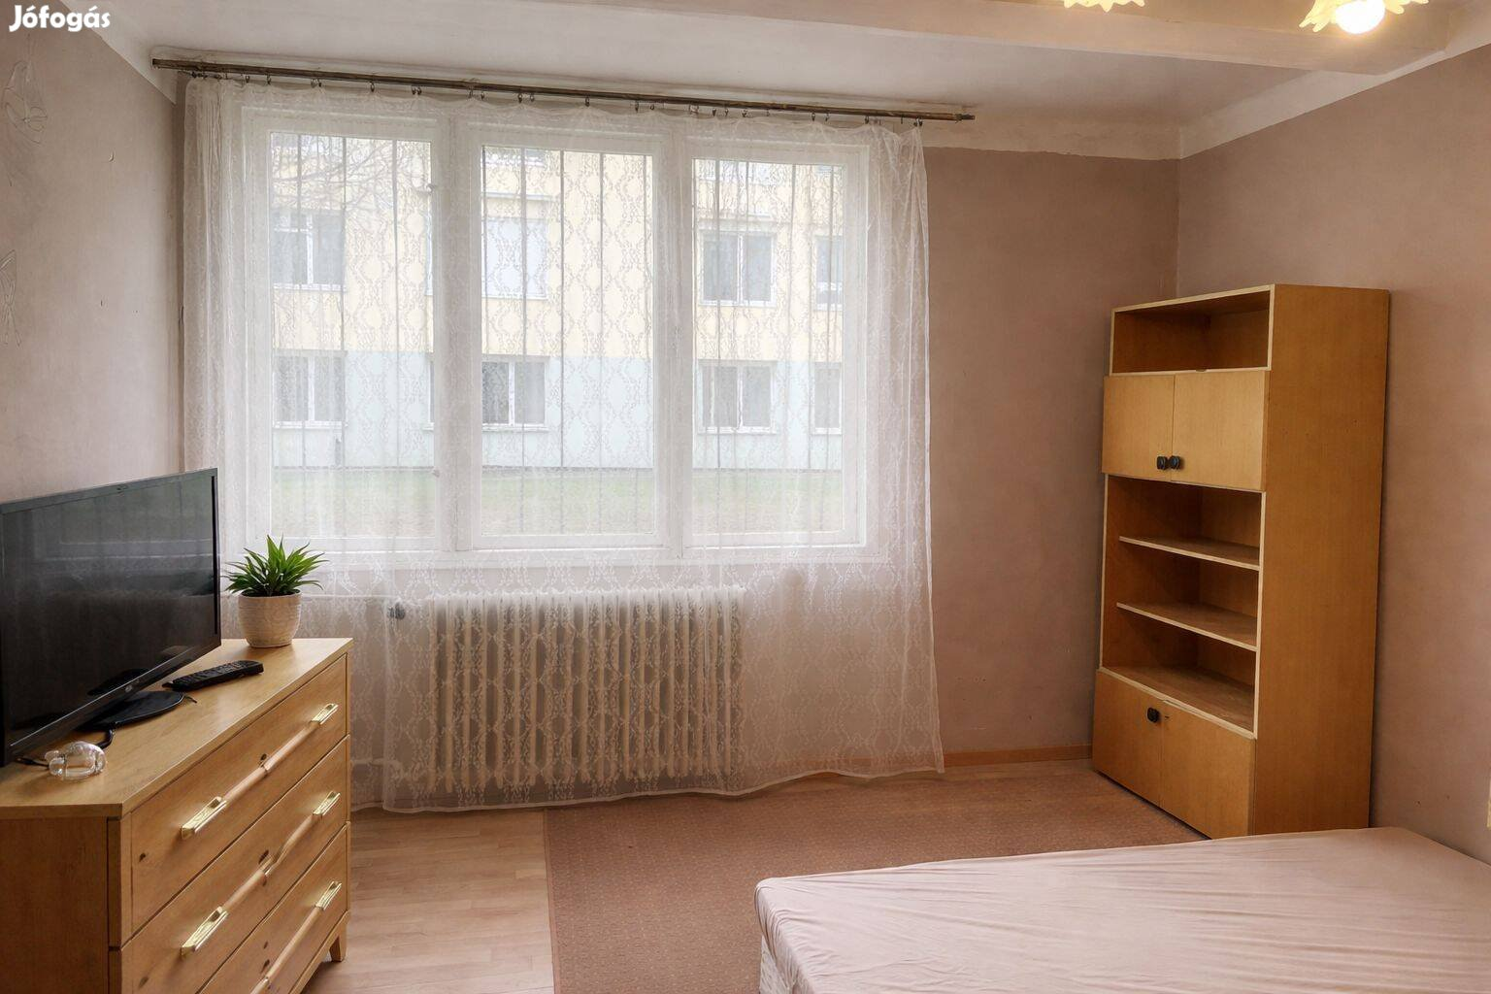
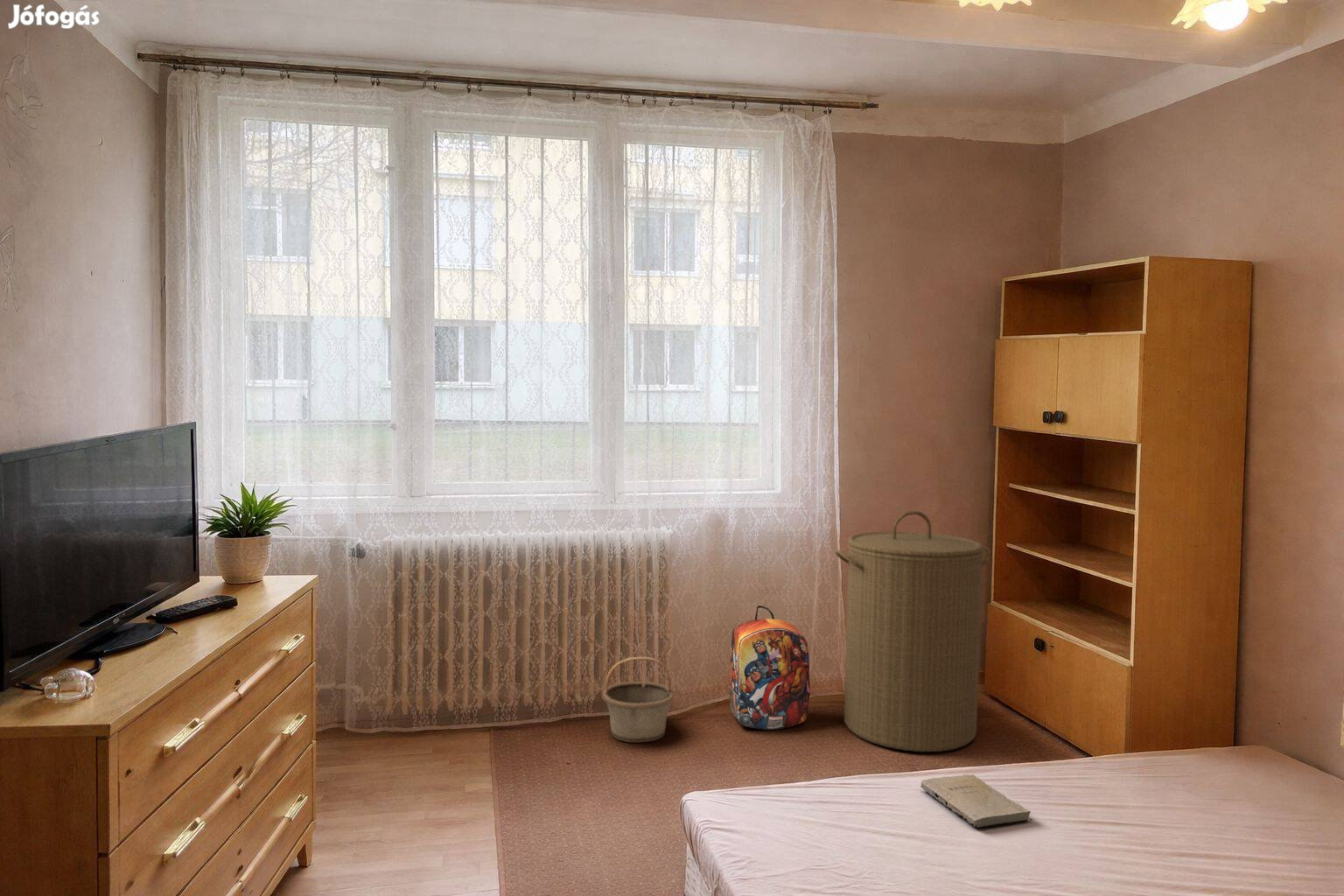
+ book (974, 799)
+ basket (638, 695)
+ laundry hamper (912, 620)
+ backpack (768, 667)
